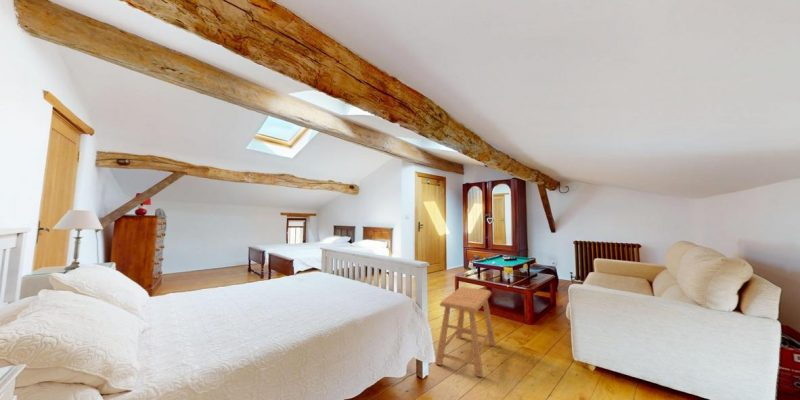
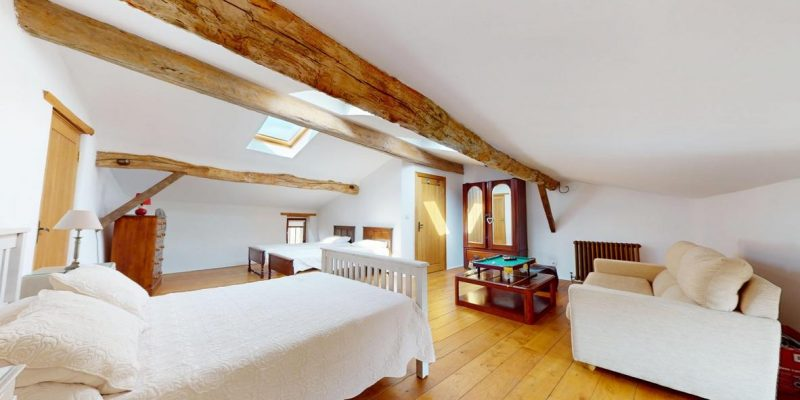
- stool (470, 324)
